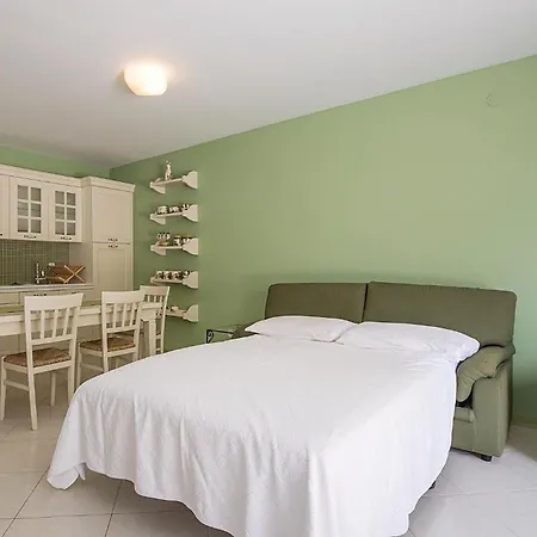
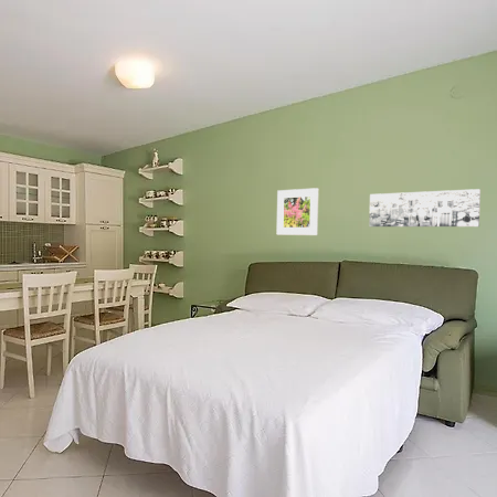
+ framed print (296, 212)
+ wall art (421, 209)
